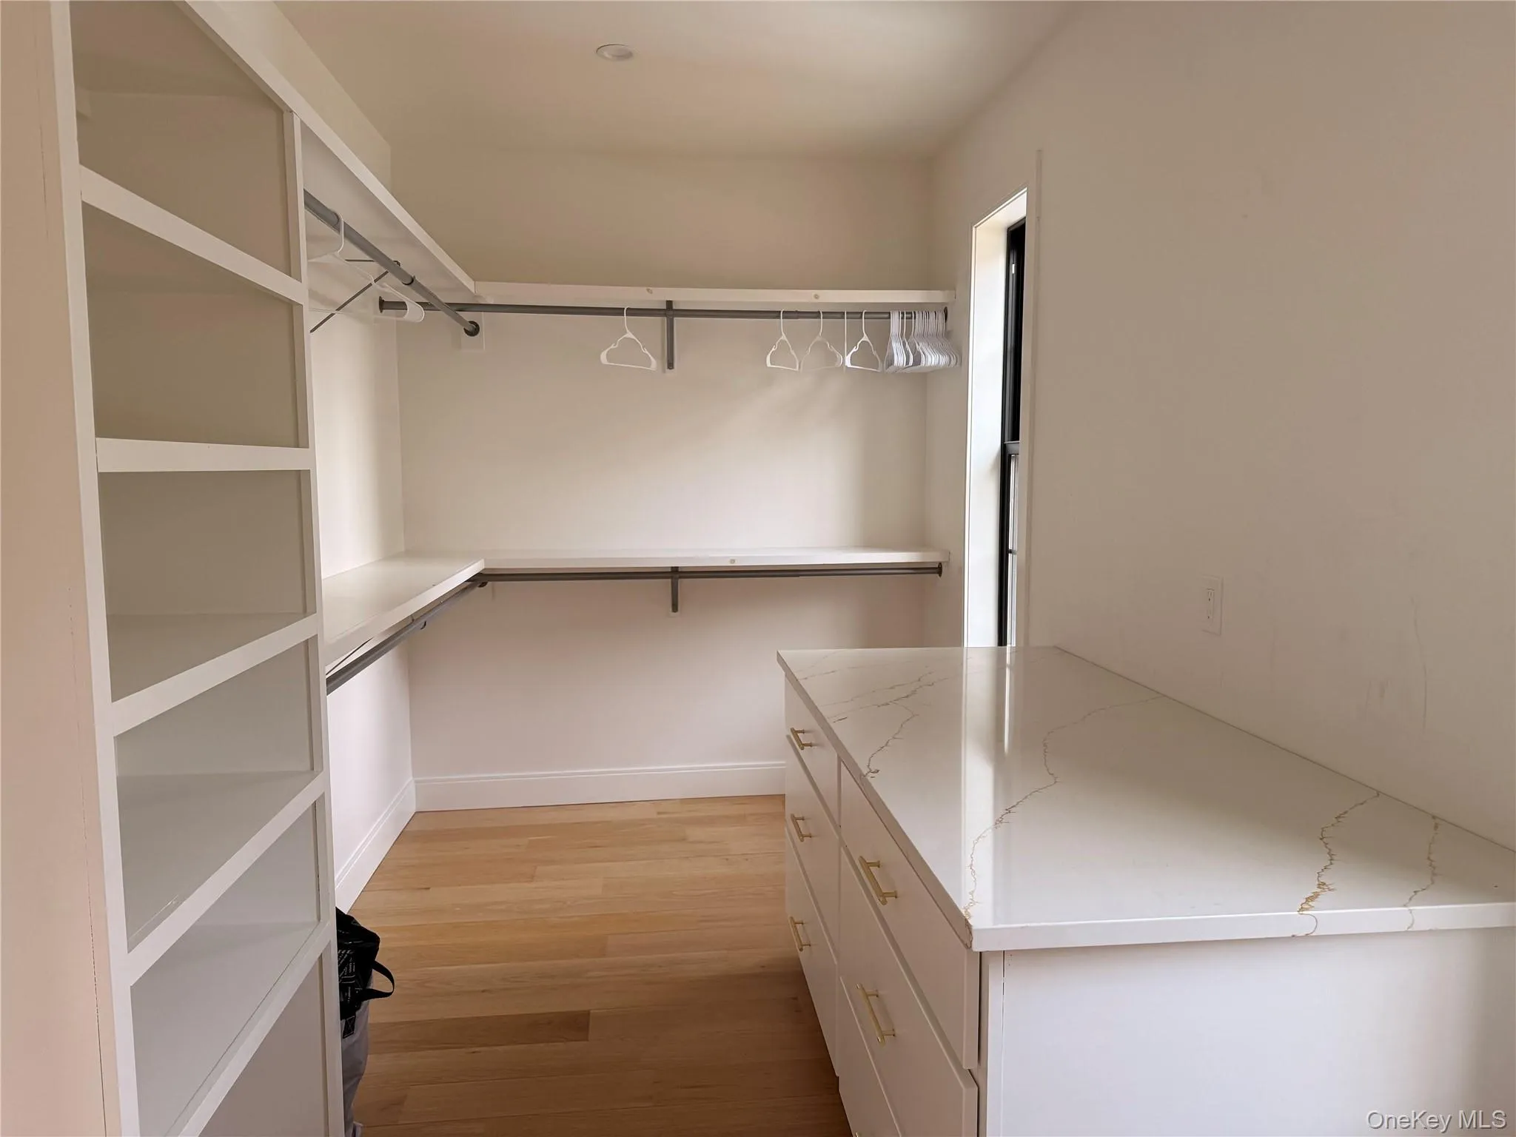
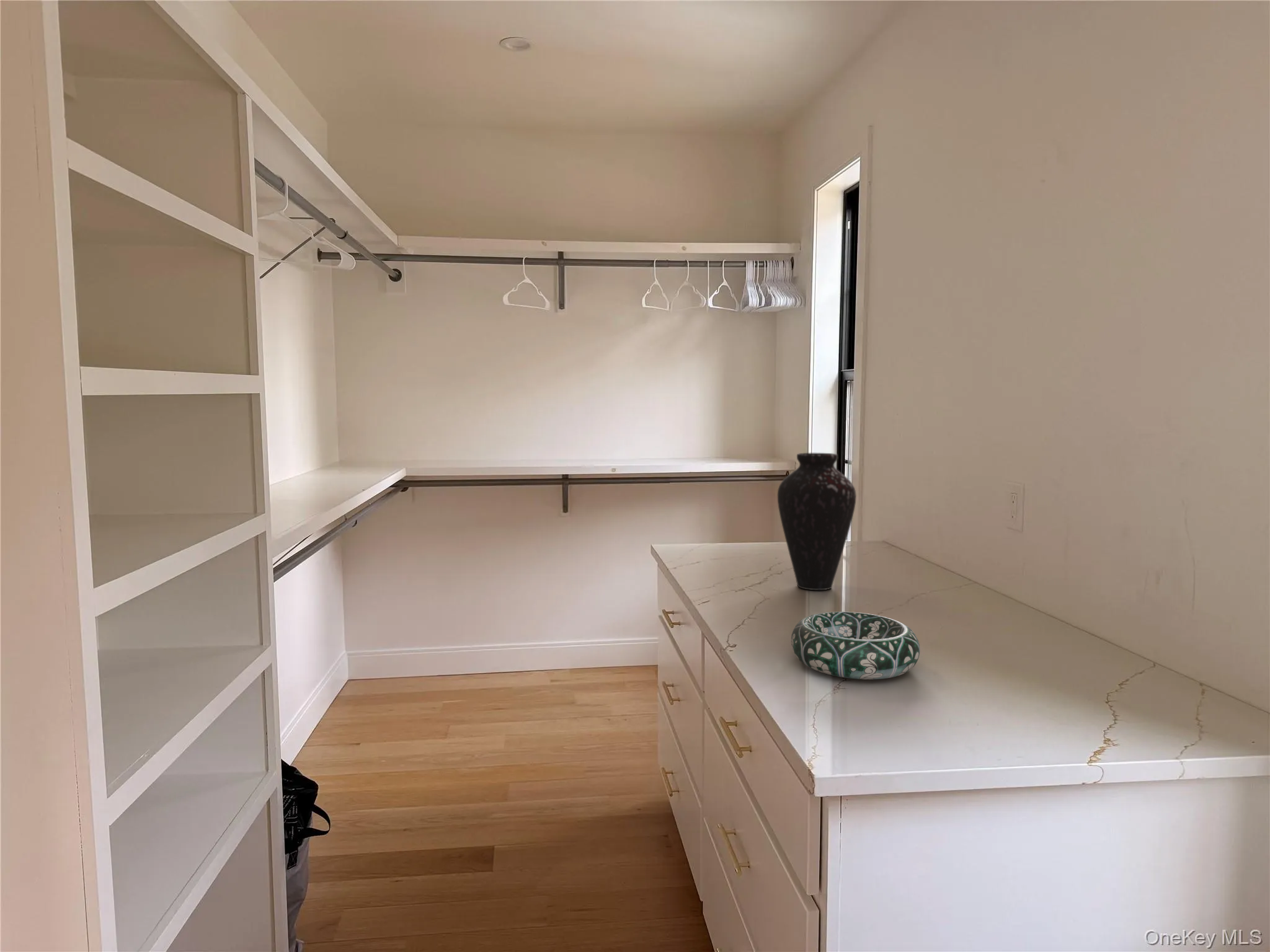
+ vase (815, 521)
+ decorative bowl (854, 644)
